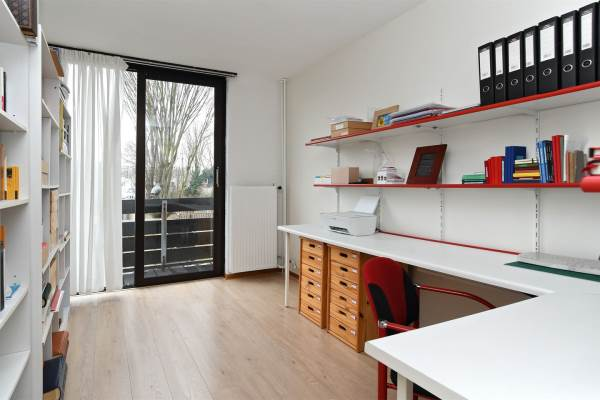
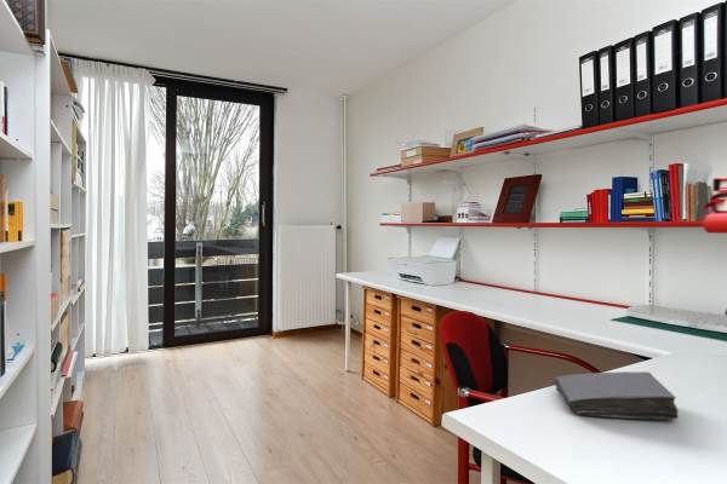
+ book (611, 391)
